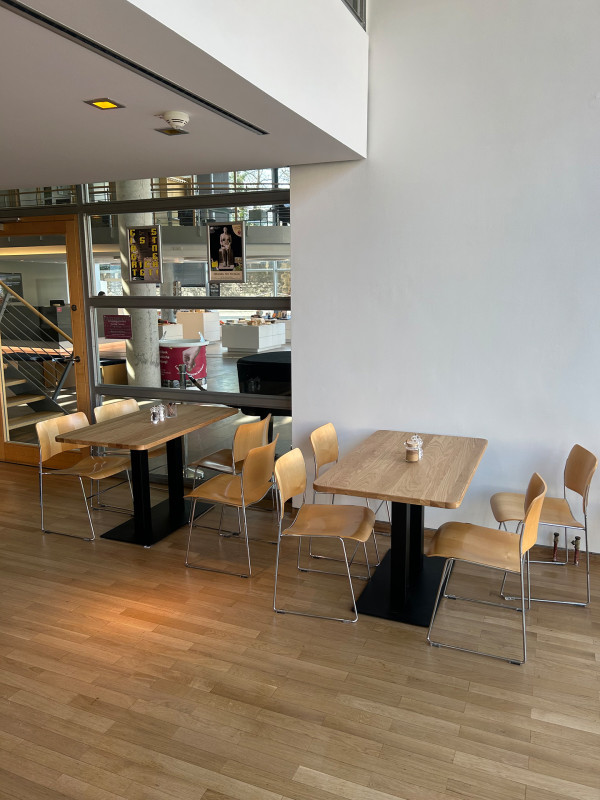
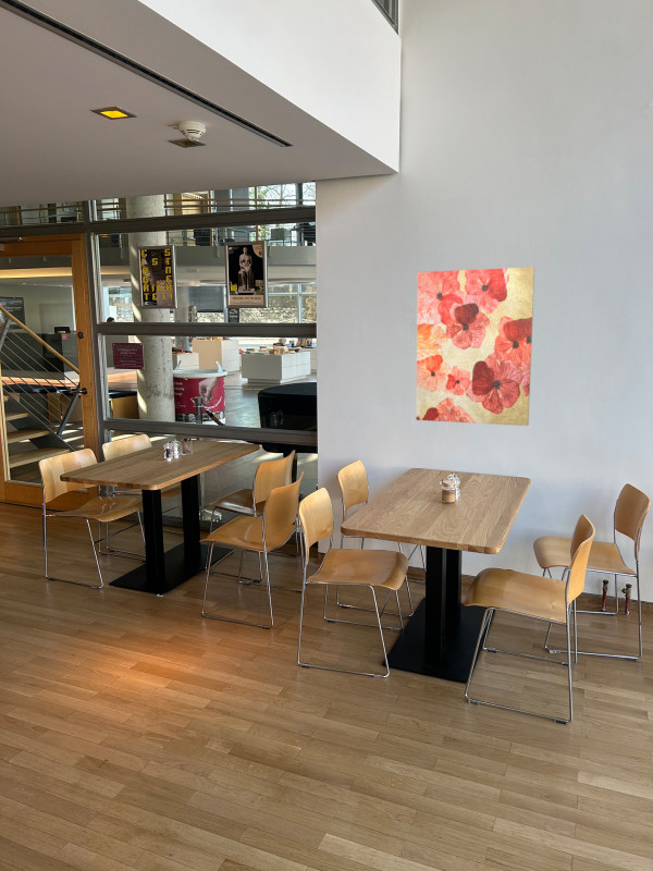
+ wall art (472, 347)
